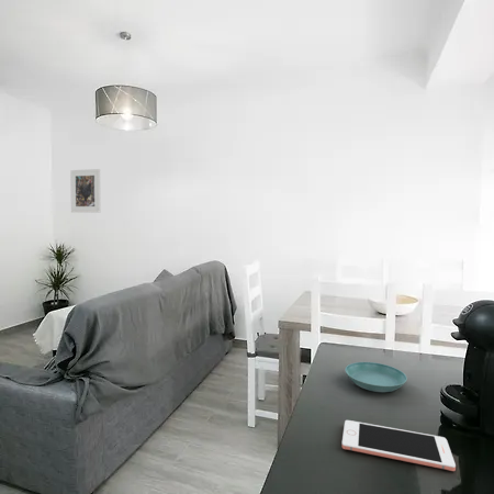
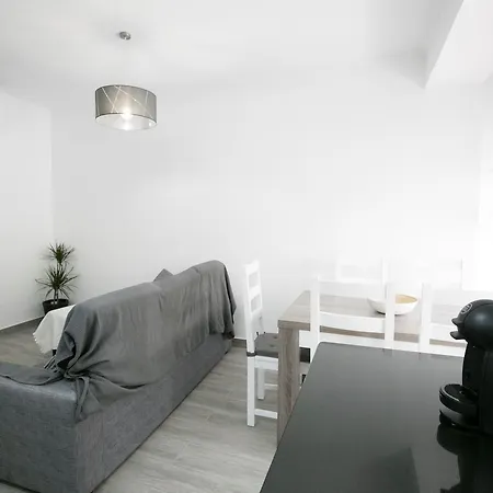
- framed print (85, 191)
- cell phone (394, 442)
- saucer (374, 378)
